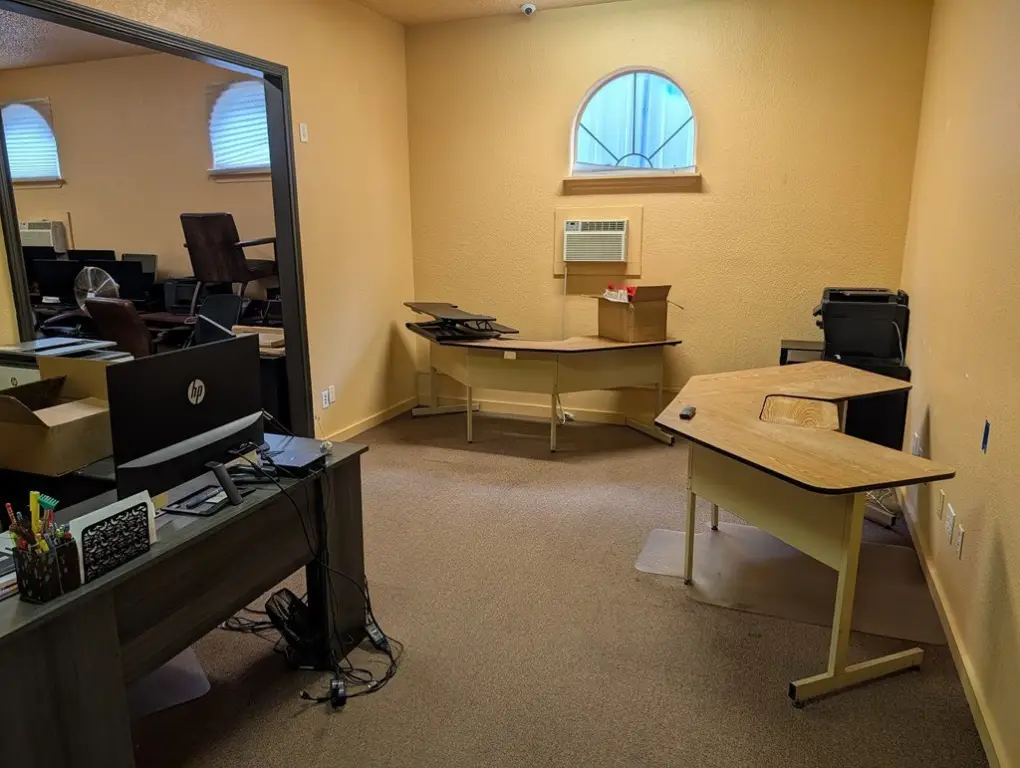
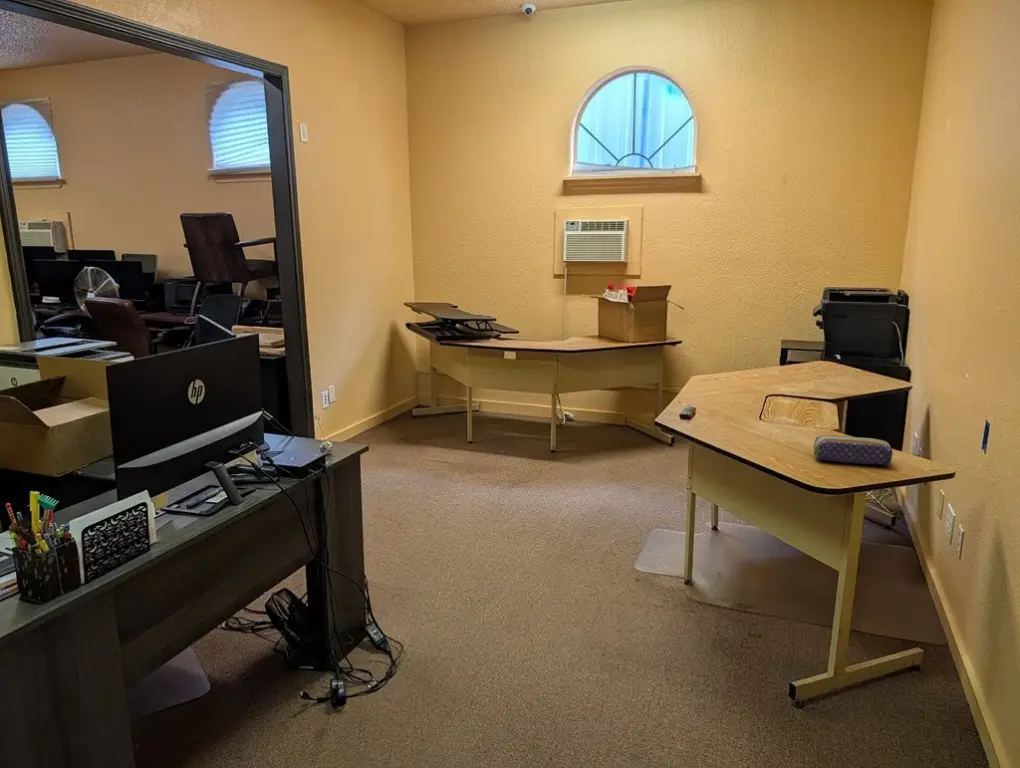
+ pencil case (851, 449)
